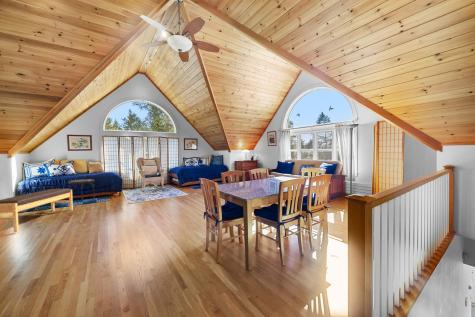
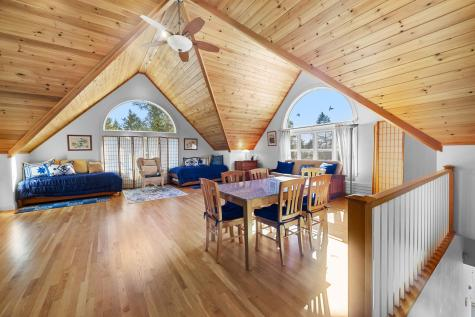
- bench (35, 206)
- side table (81, 190)
